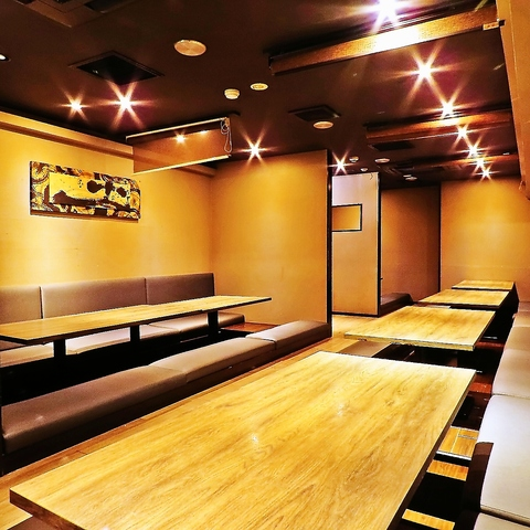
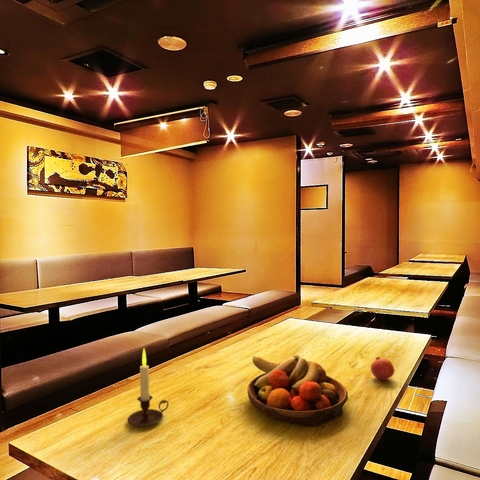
+ fruit bowl (295, 384)
+ candle (148, 383)
+ pomegranate (382, 368)
